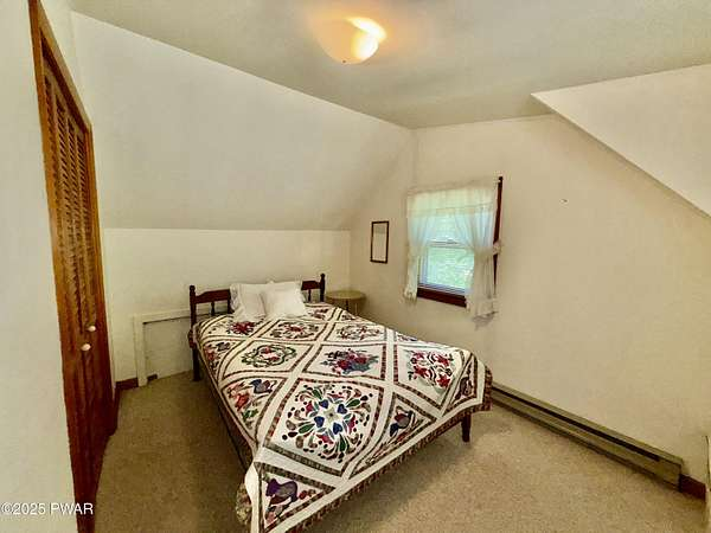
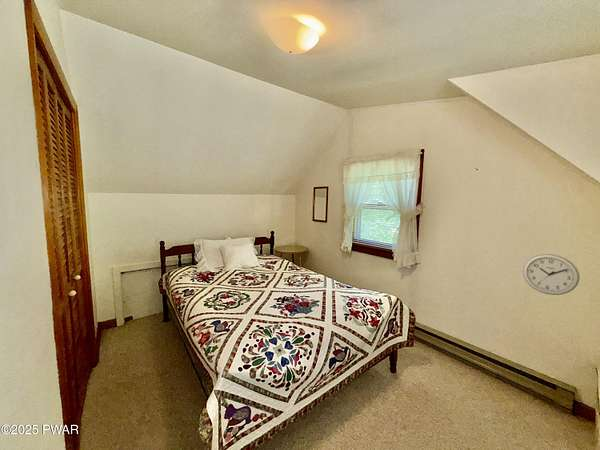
+ wall clock (549, 274)
